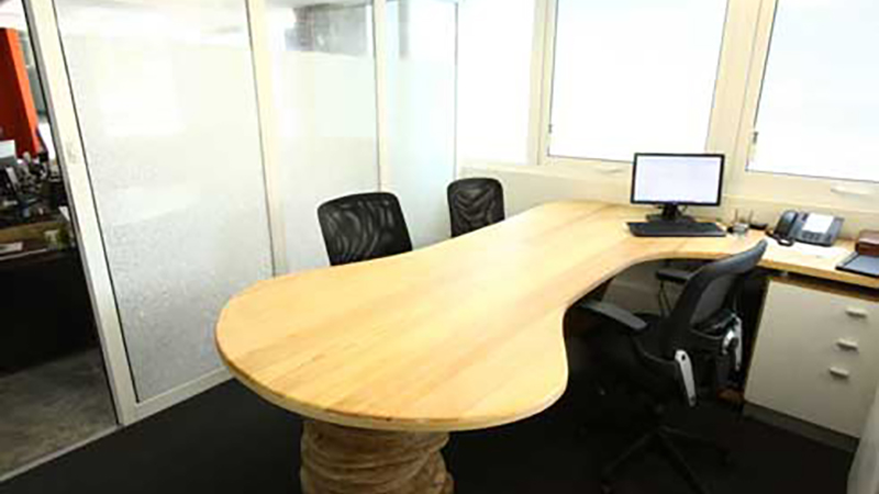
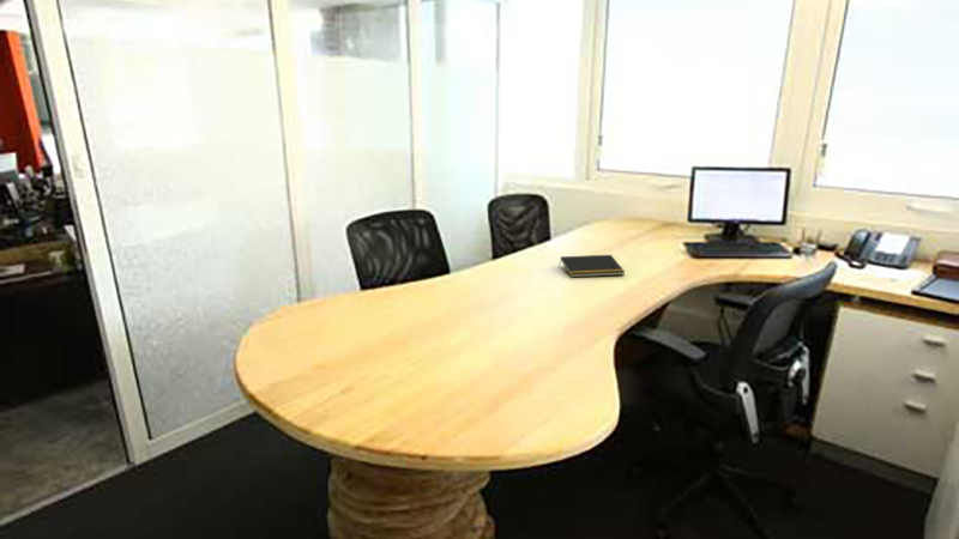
+ notepad (591, 265)
